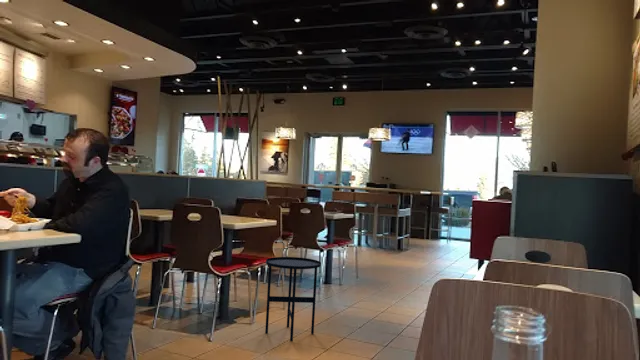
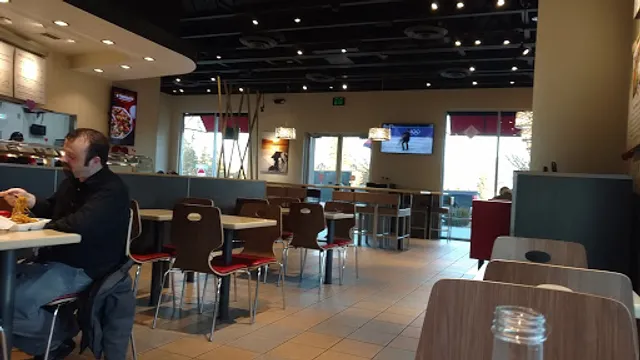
- side table (291, 297)
